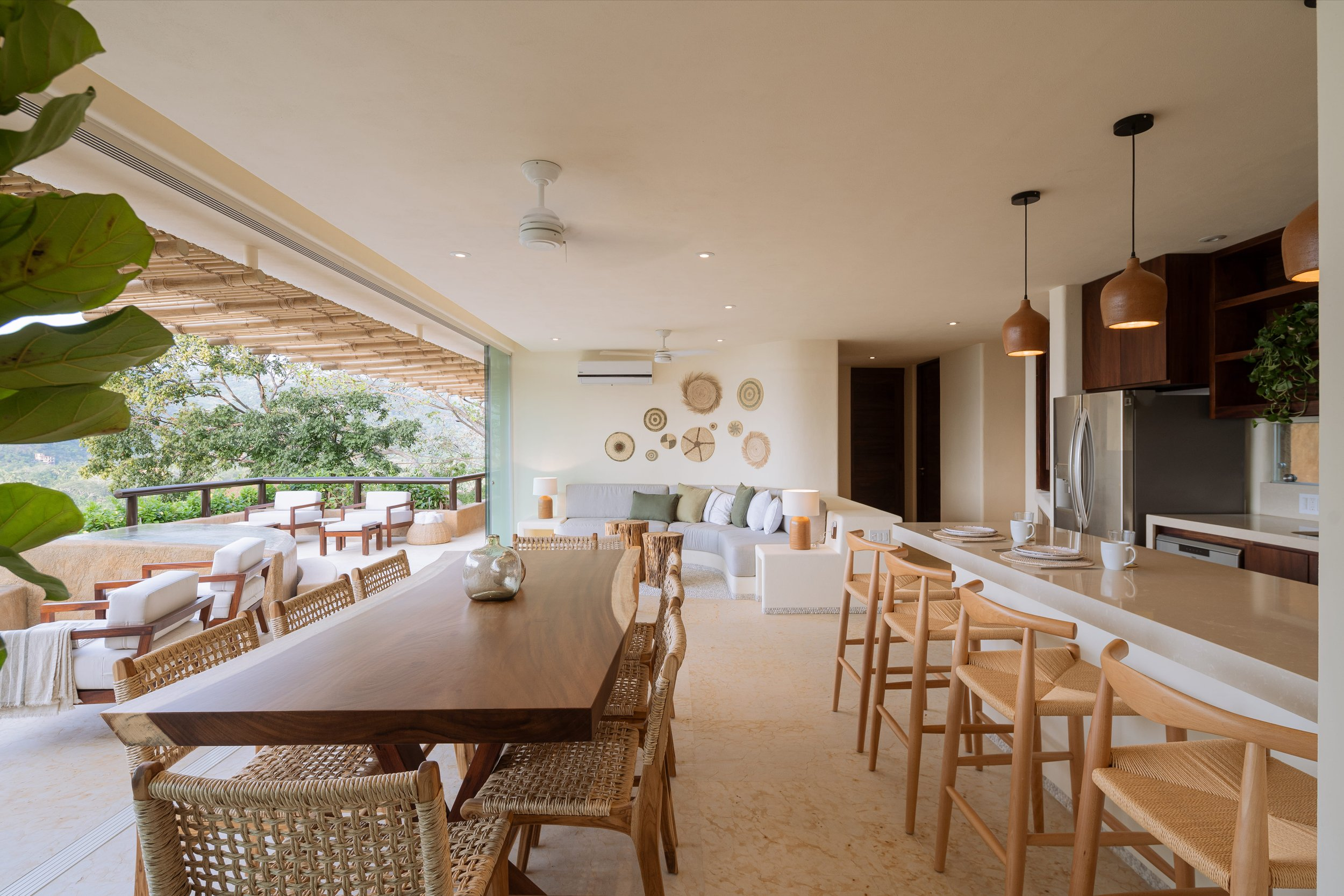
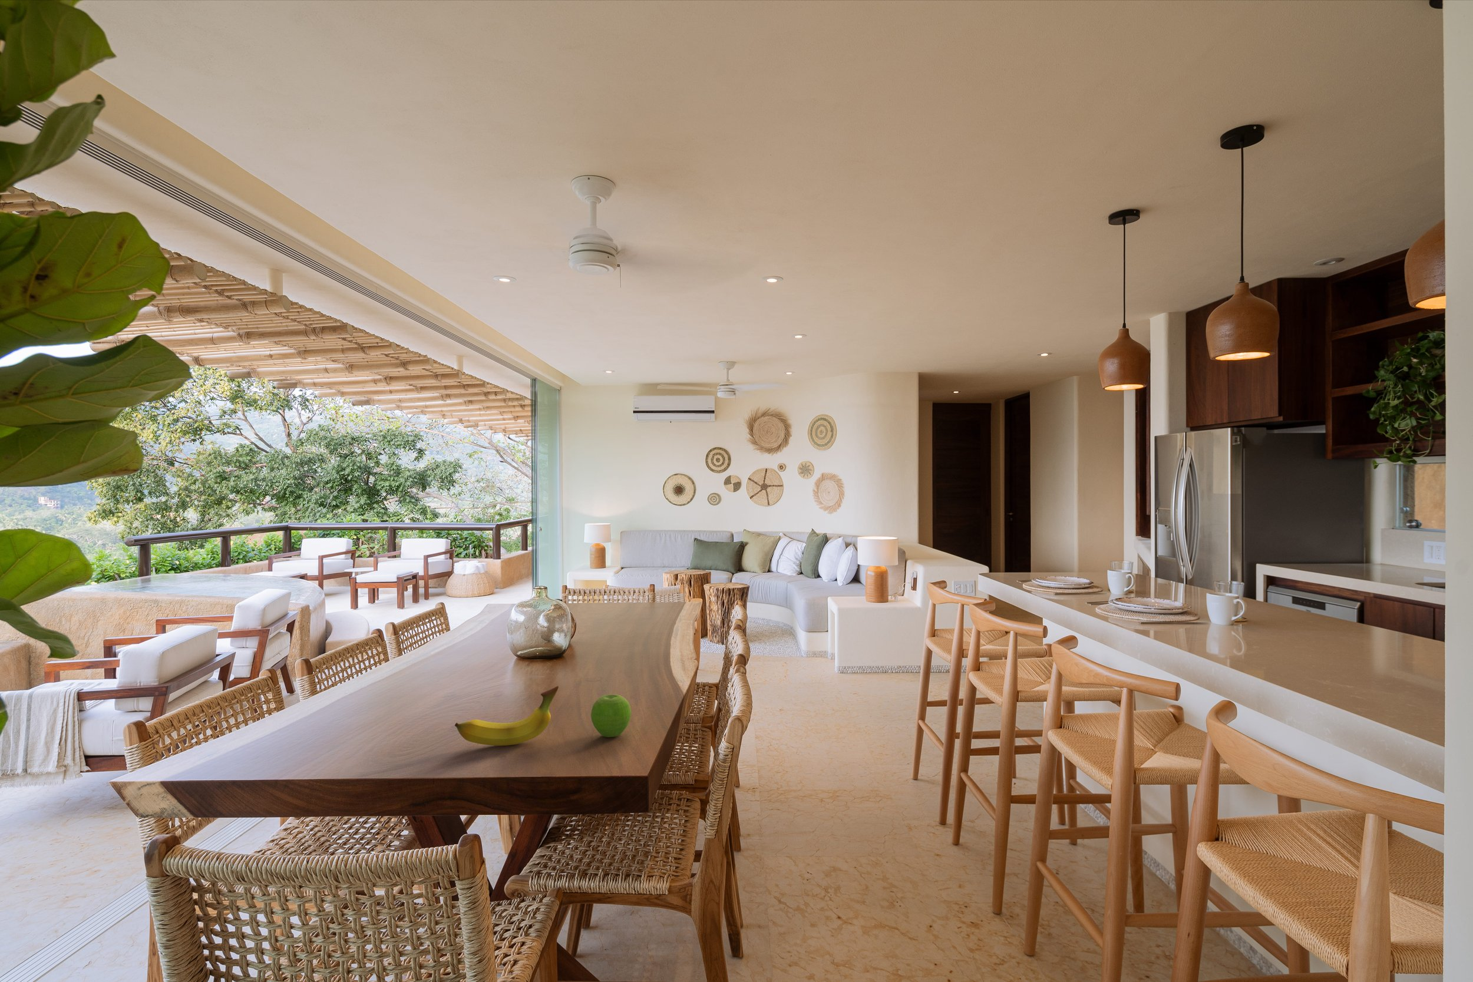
+ fruit (507, 723)
+ fruit (610, 716)
